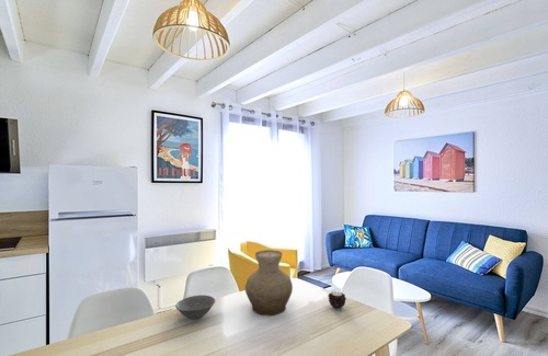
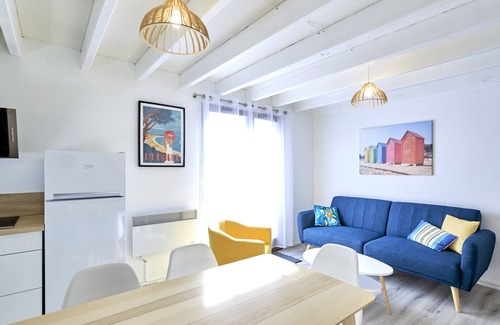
- candle (336, 298)
- bowl (195, 308)
- vase (269, 280)
